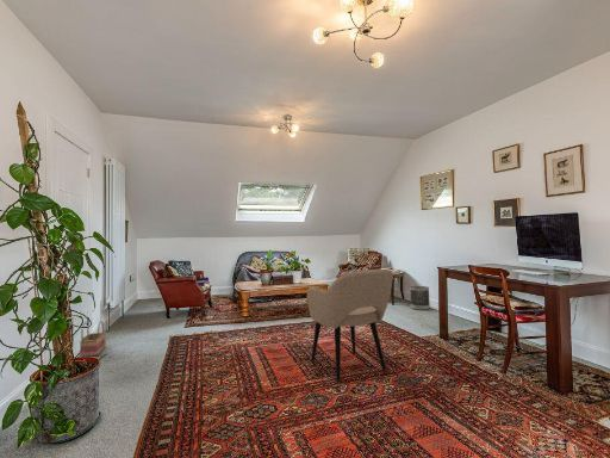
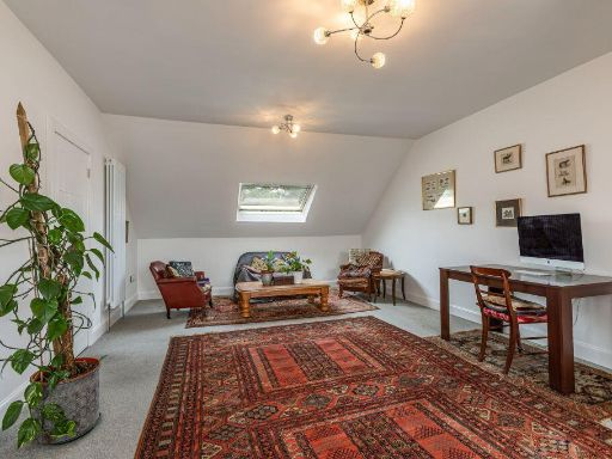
- wastebasket (419, 297)
- basket (93, 336)
- armchair (350, 317)
